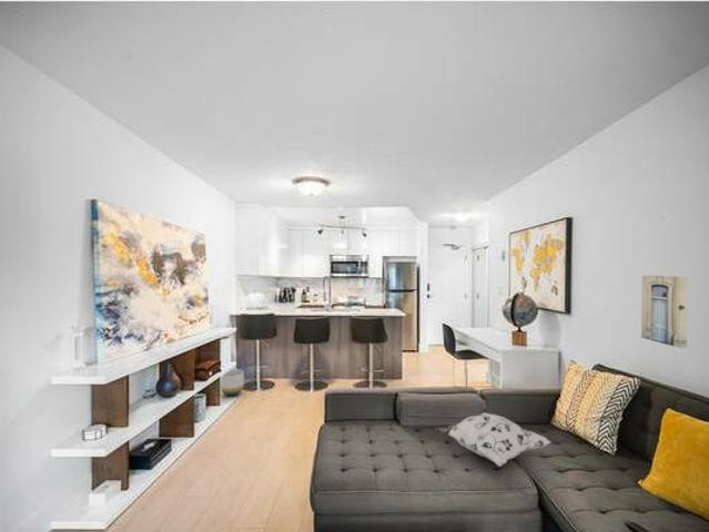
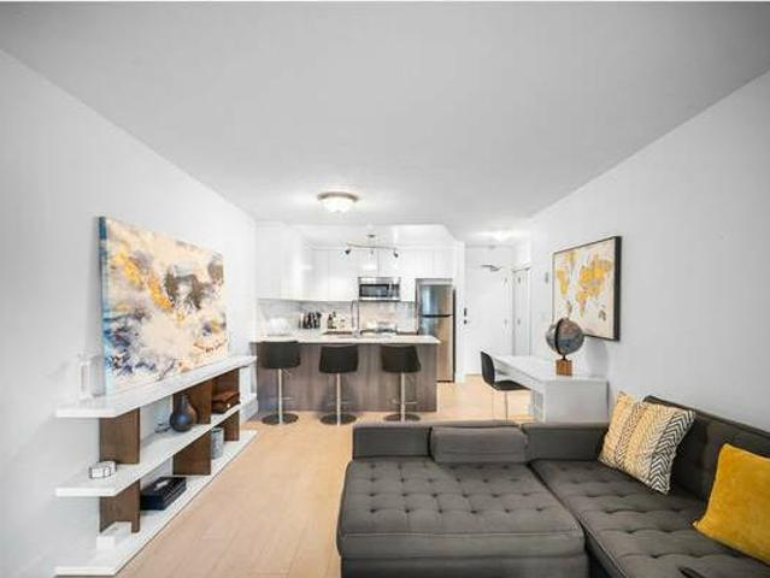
- wall art (662, 309)
- planter (232, 383)
- decorative pillow (490, 436)
